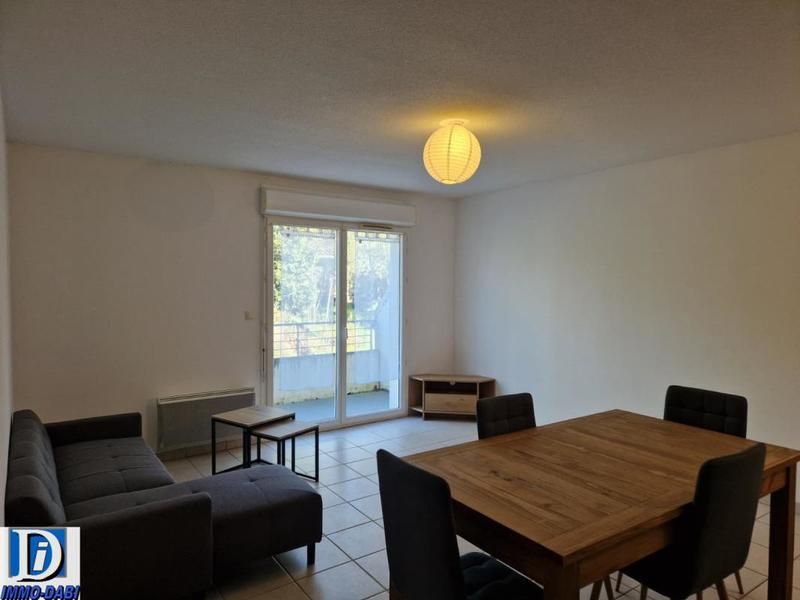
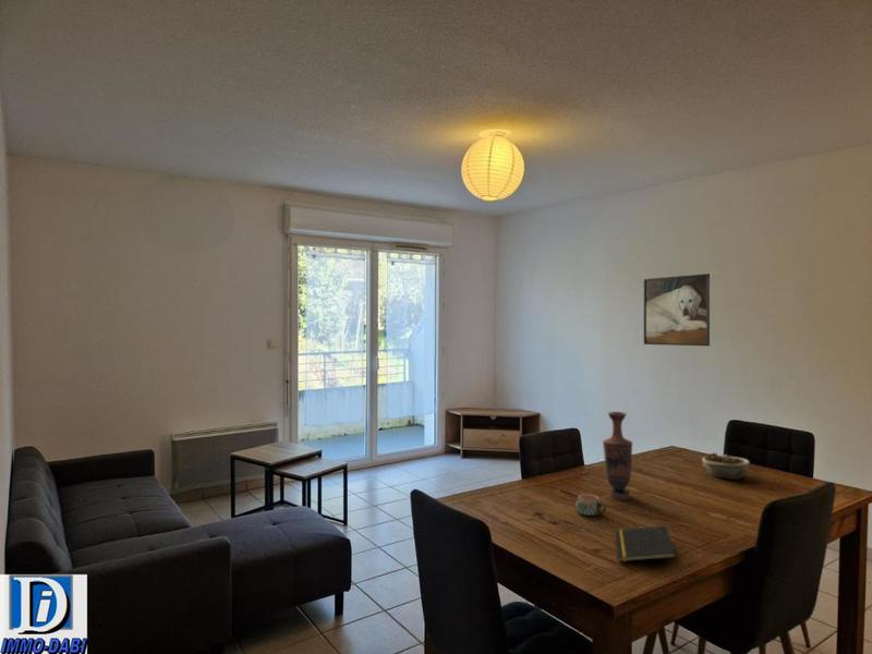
+ succulent planter (725, 464)
+ vase (617, 455)
+ notepad (643, 543)
+ mug (591, 505)
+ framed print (675, 311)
